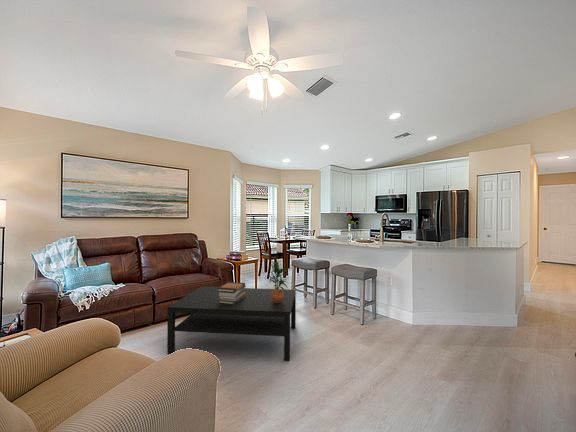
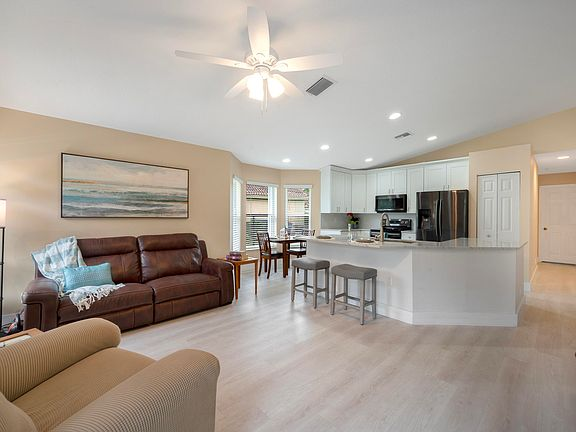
- coffee table (238, 318)
- potted plant (278, 280)
- book stack (232, 292)
